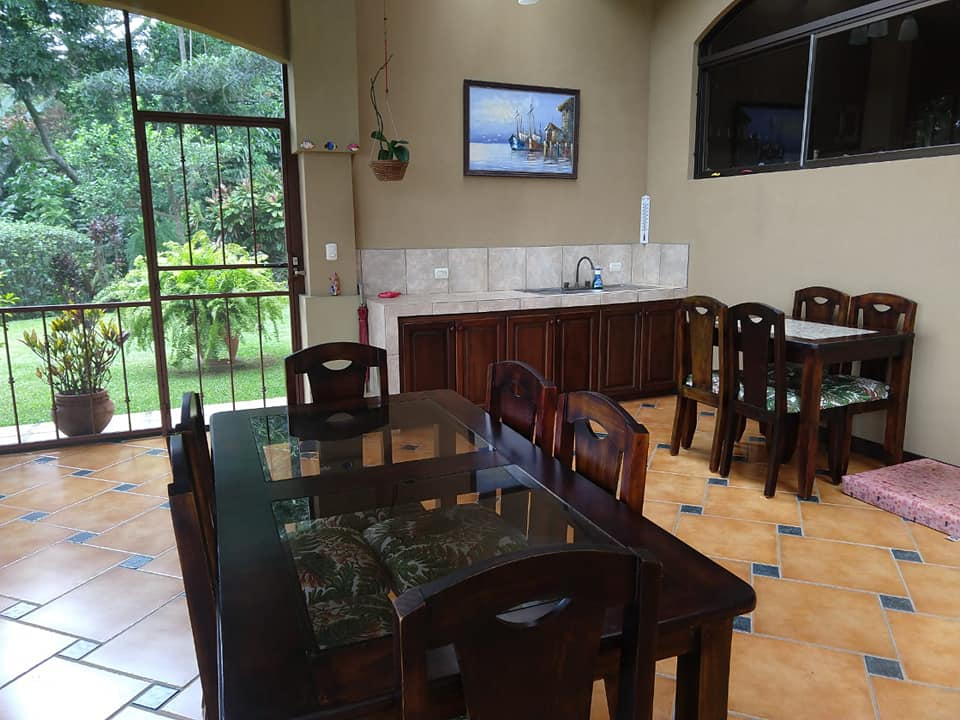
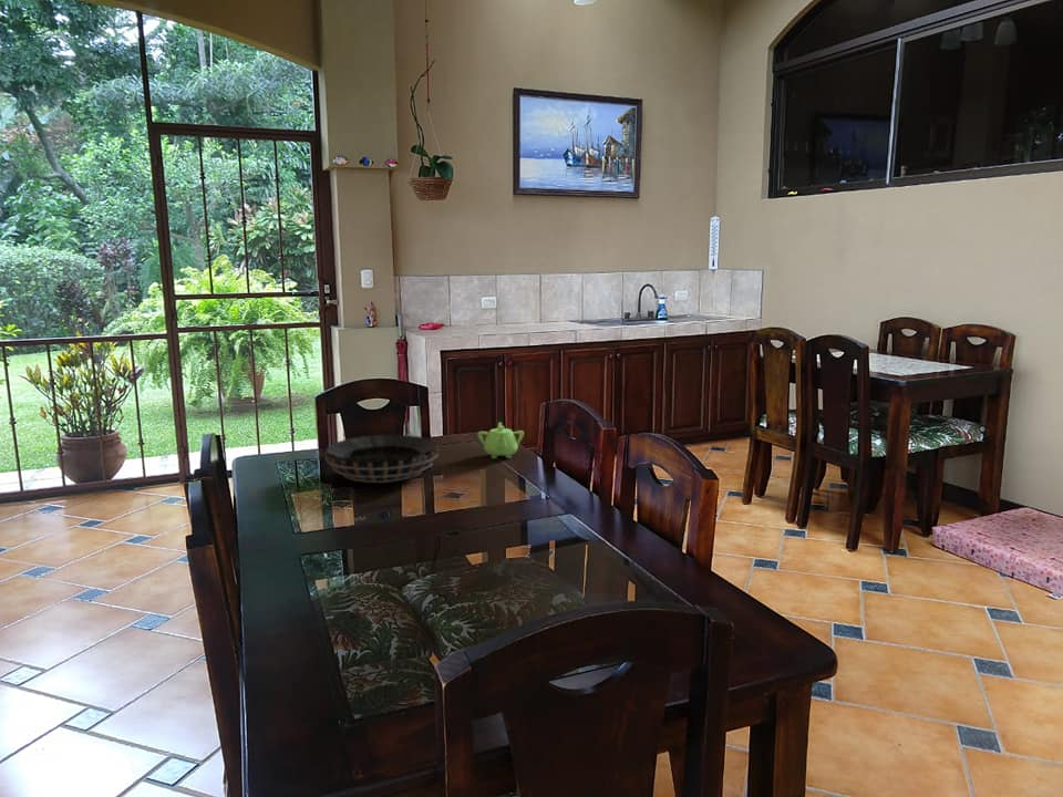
+ decorative bowl (381, 462)
+ teapot (500, 441)
